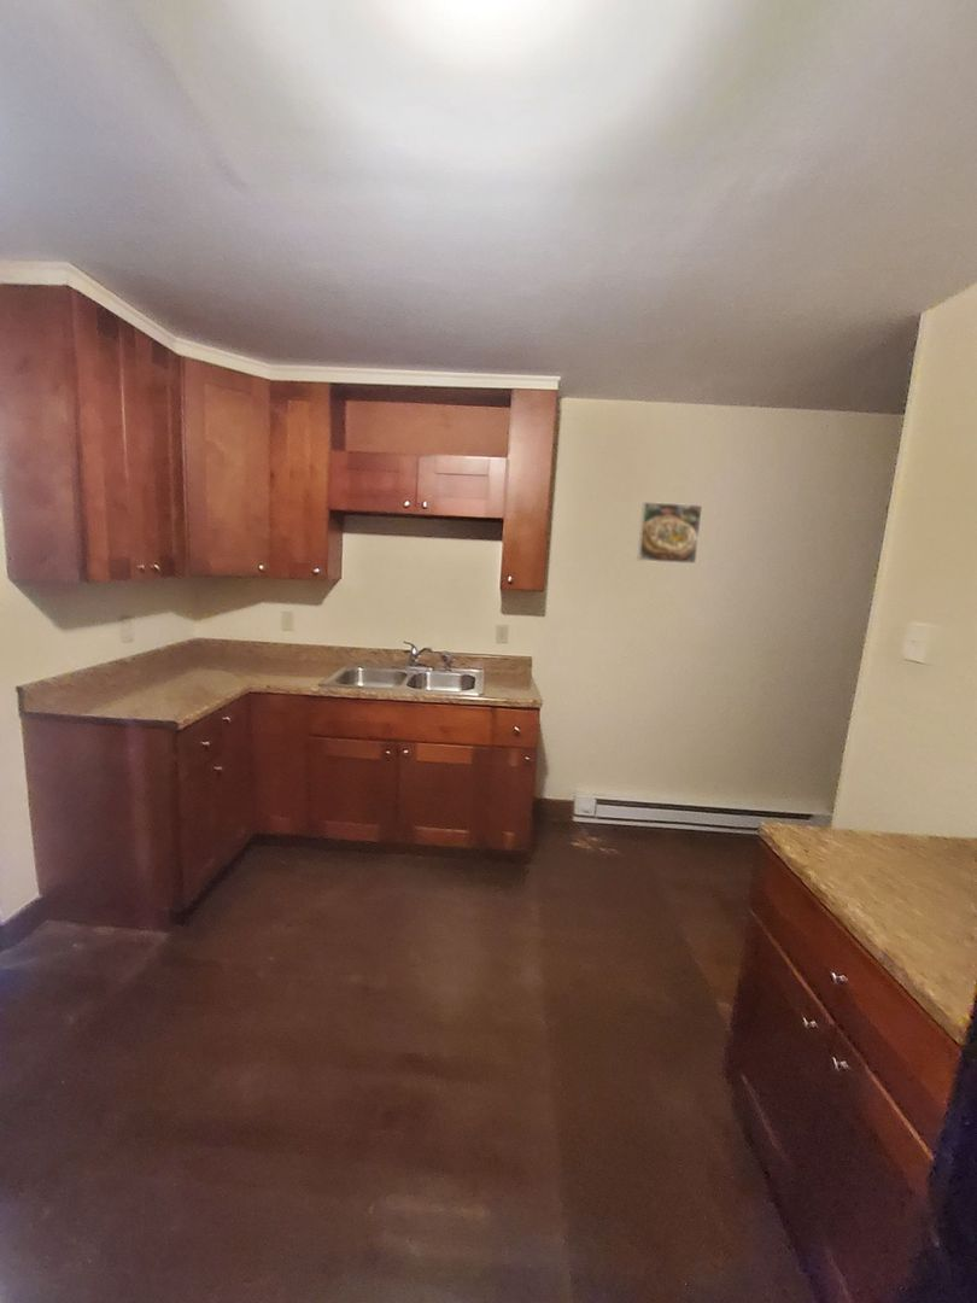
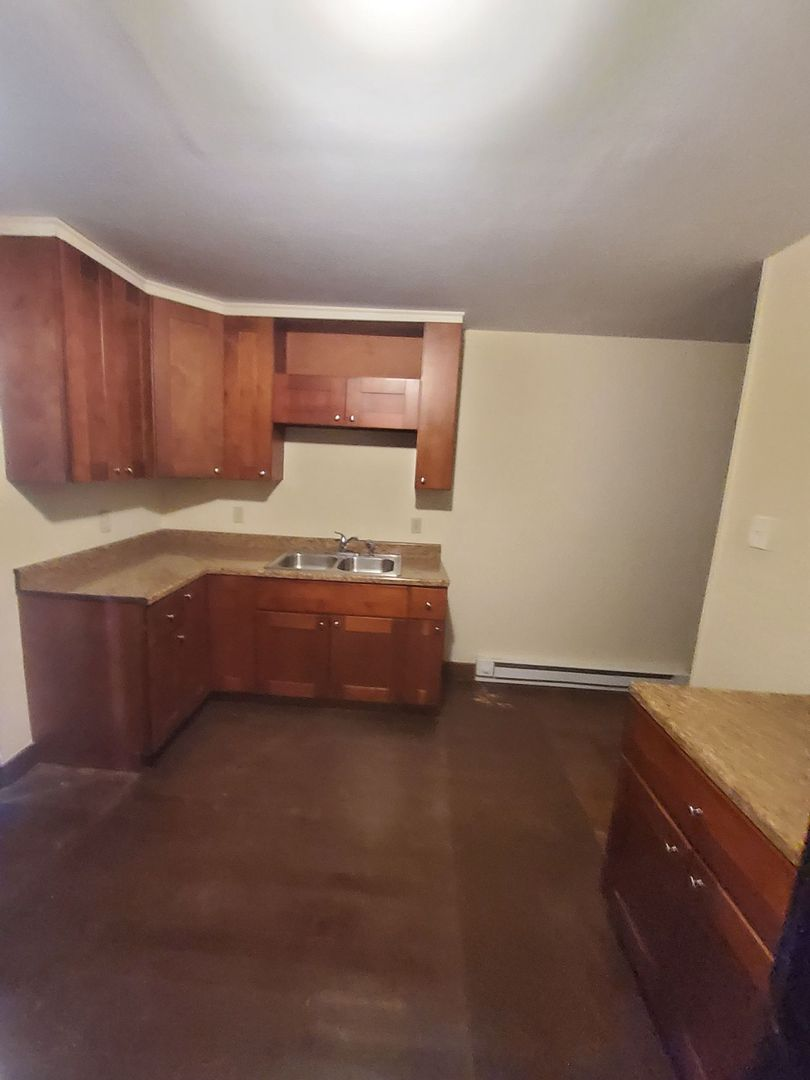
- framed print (669, 532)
